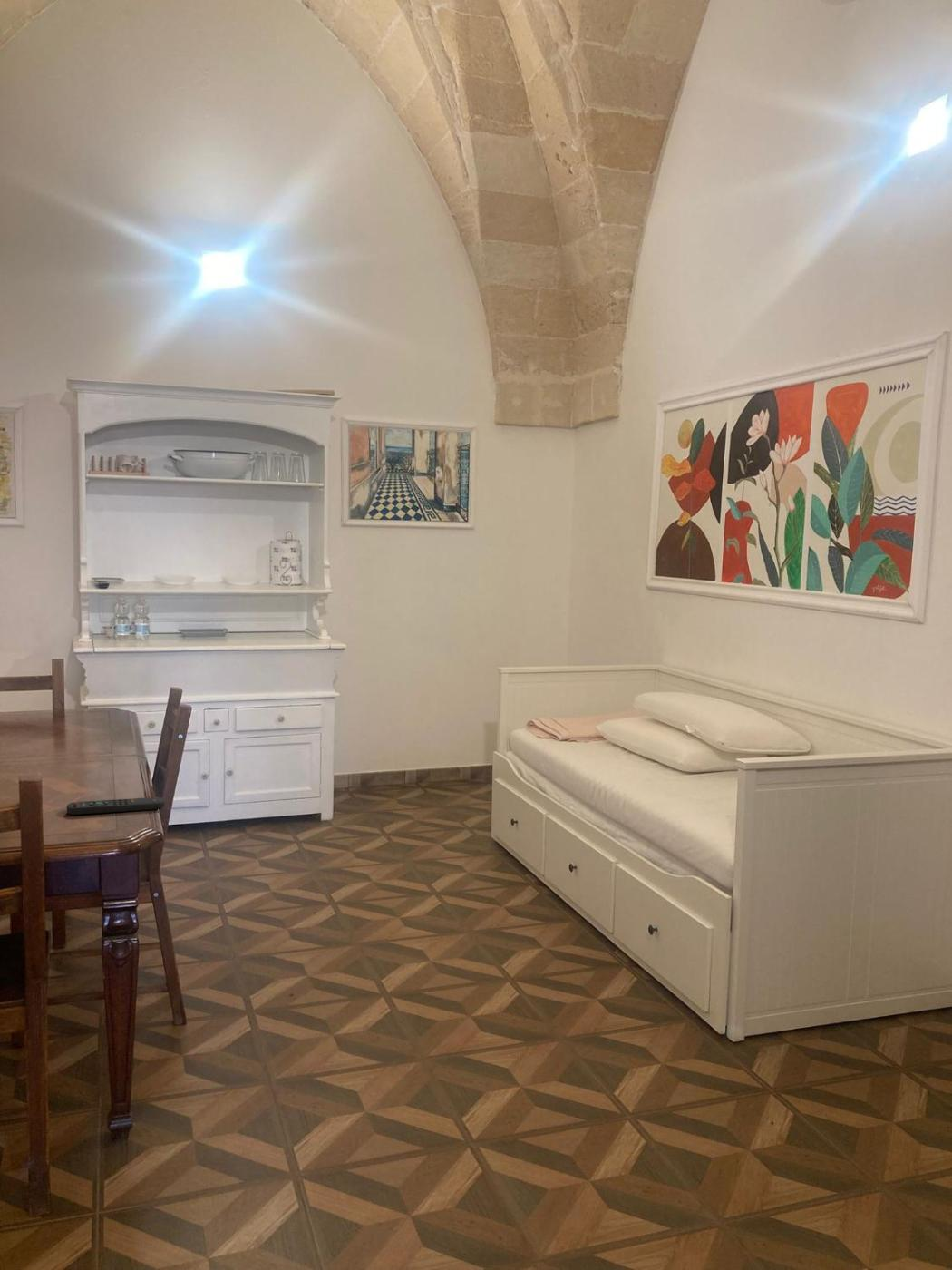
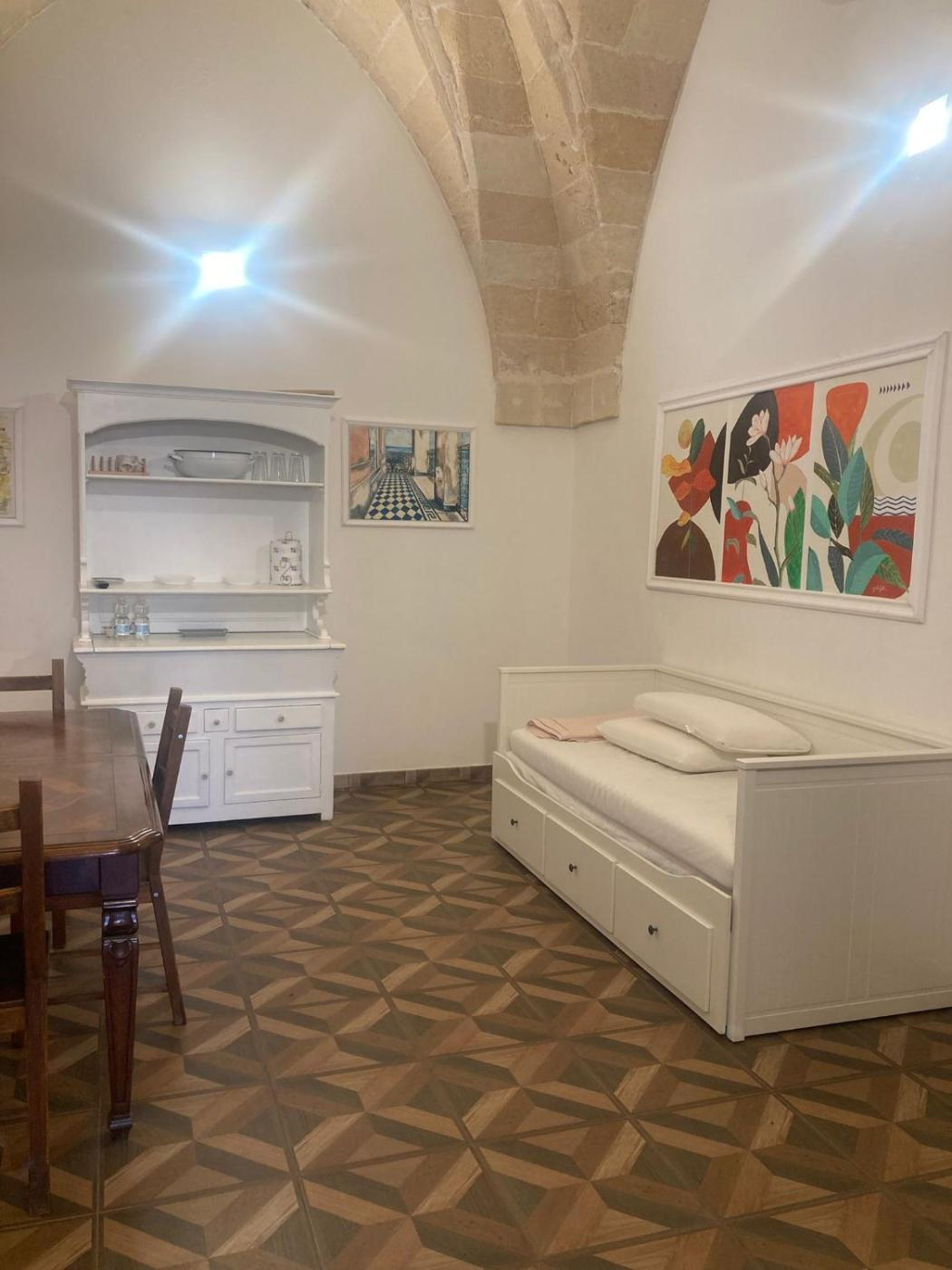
- remote control (116, 805)
